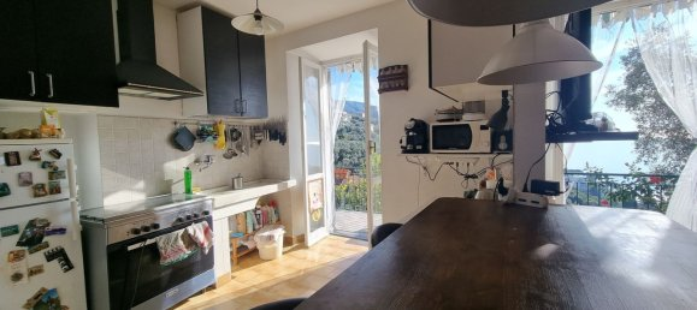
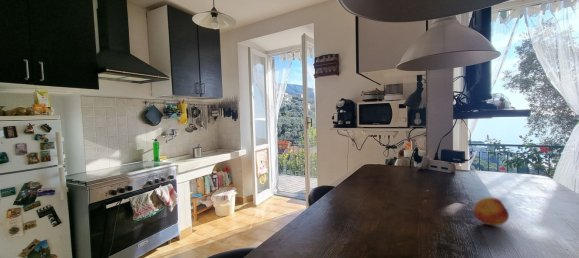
+ fruit (490, 211)
